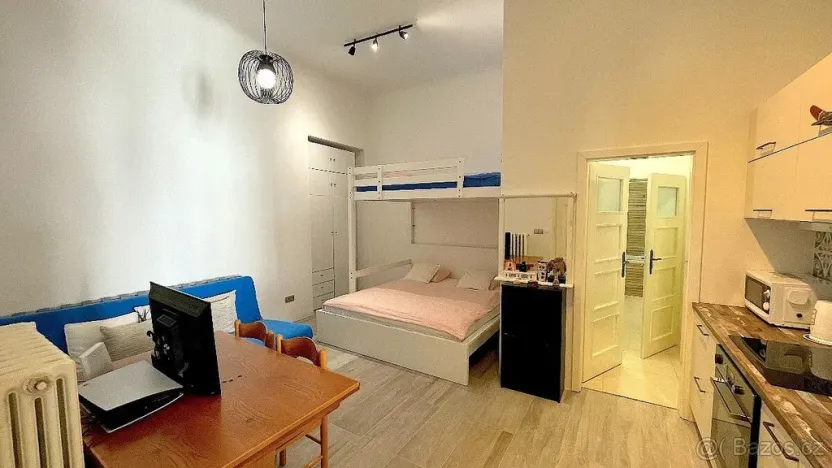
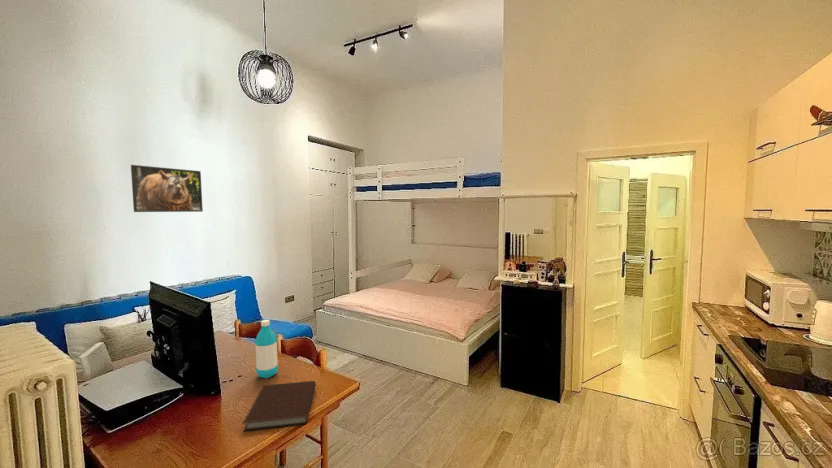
+ notebook (283, 403)
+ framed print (169, 190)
+ water bottle (266, 348)
